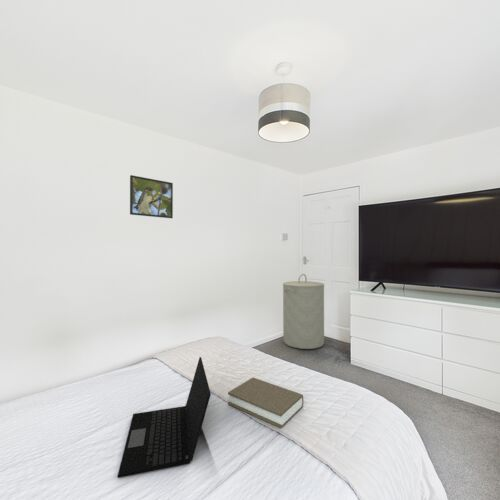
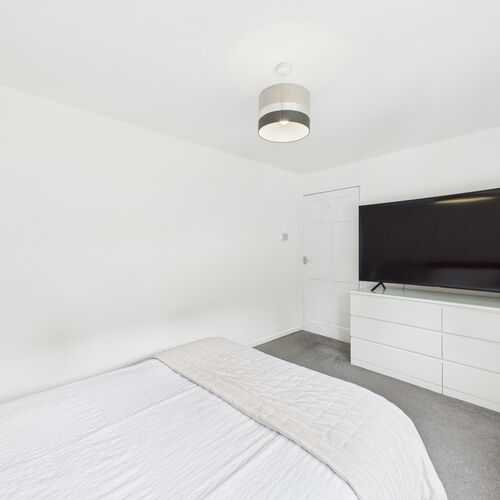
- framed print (152, 197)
- laptop (169, 408)
- laundry hamper (303, 308)
- book (265, 399)
